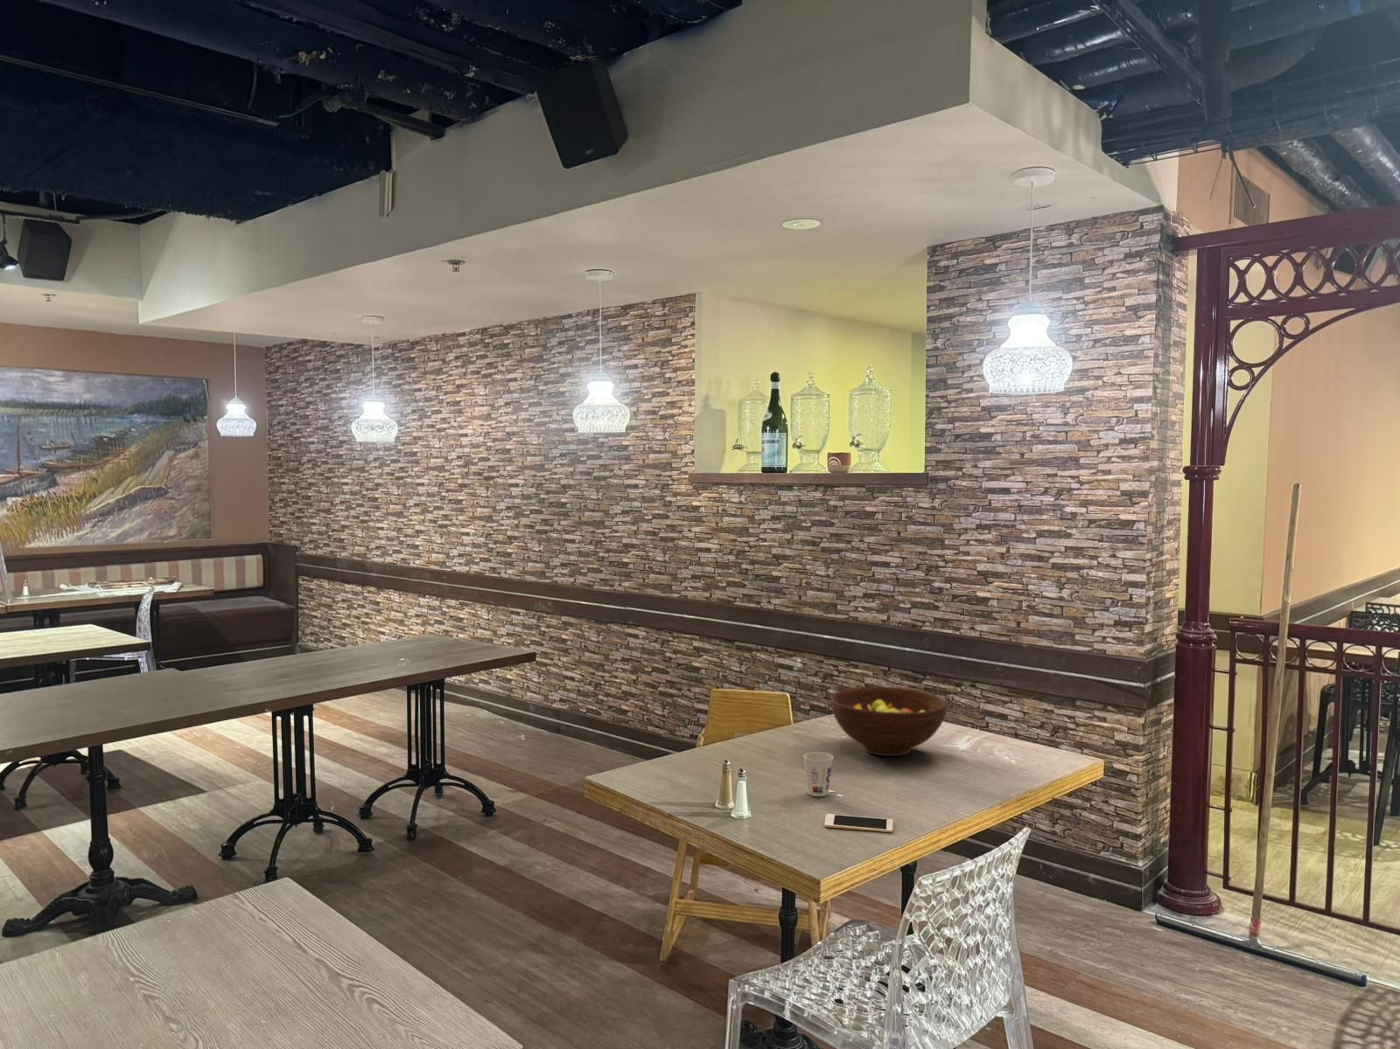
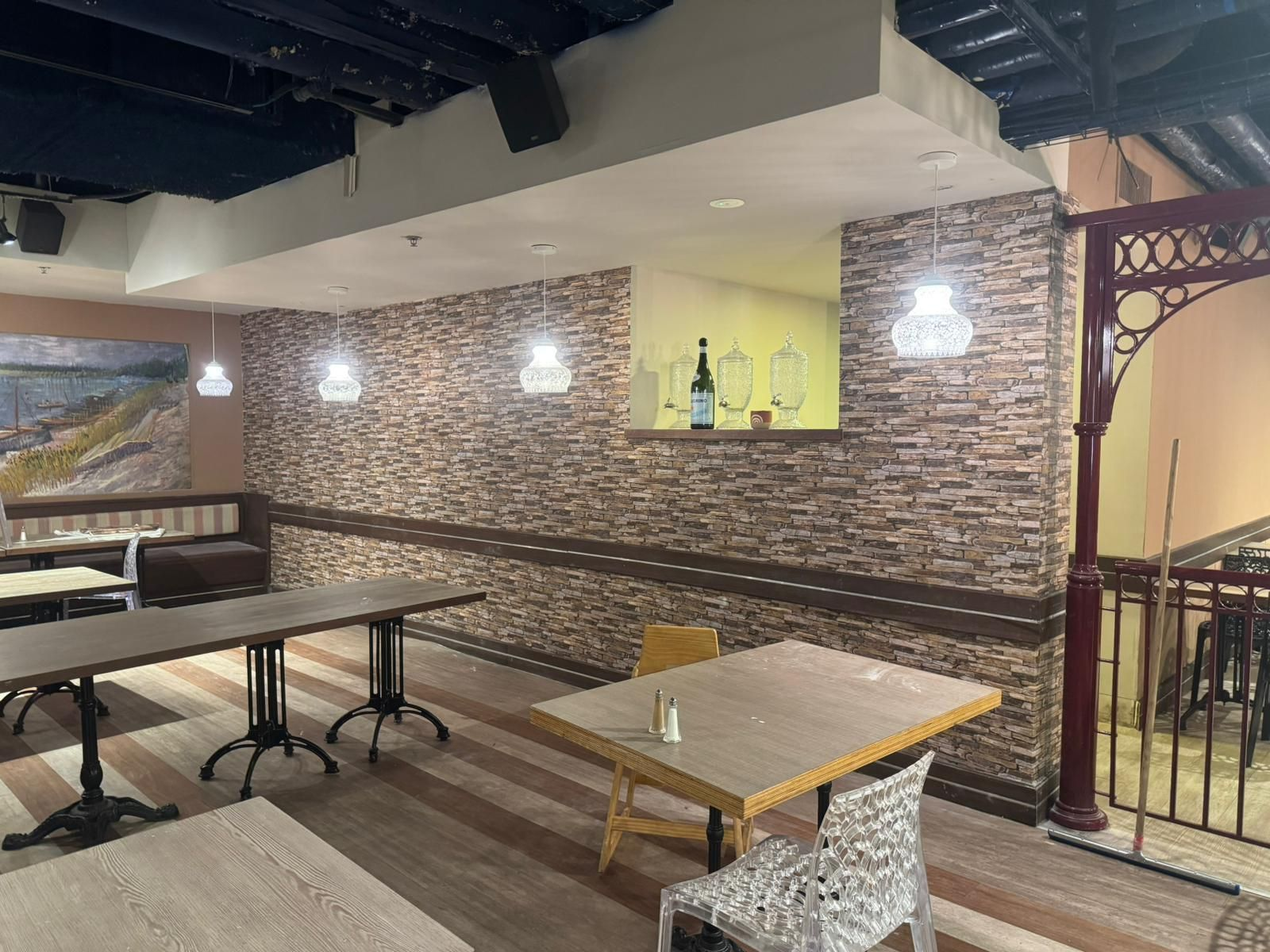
- cup (817, 775)
- fruit bowl (887, 725)
- cell phone (859, 823)
